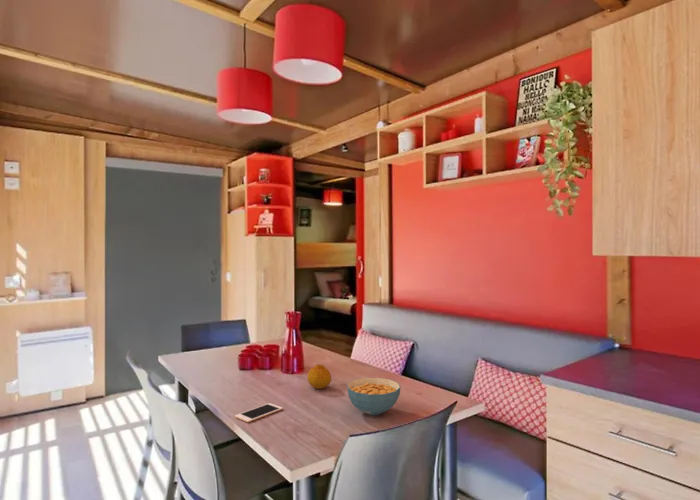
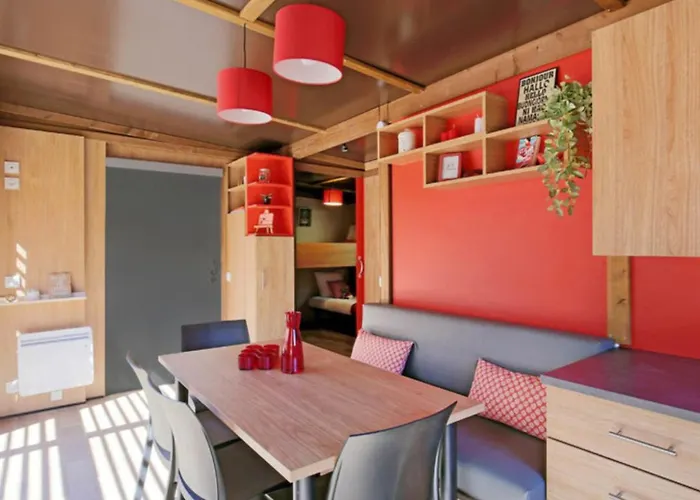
- cereal bowl (373, 398)
- fruit (319, 376)
- cell phone (259, 412)
